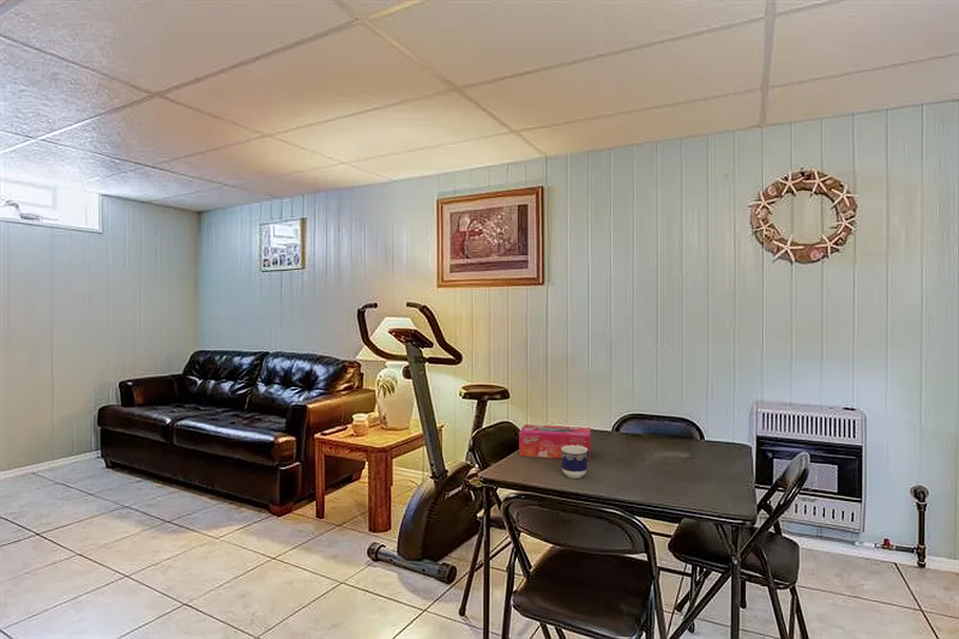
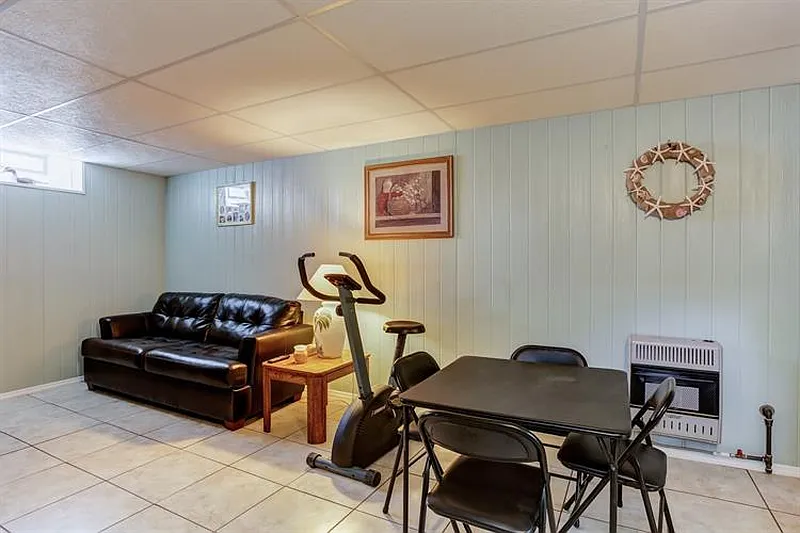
- tissue box (555, 441)
- cup (577, 462)
